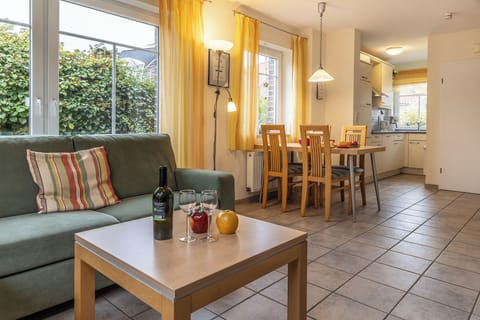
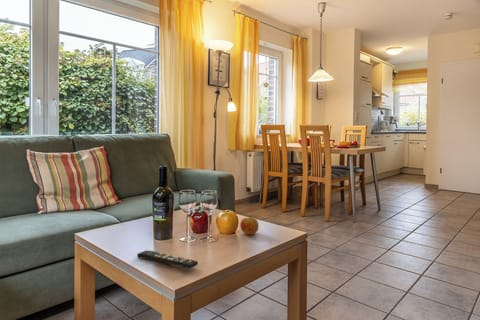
+ apple (249, 223)
+ remote control (166, 259)
